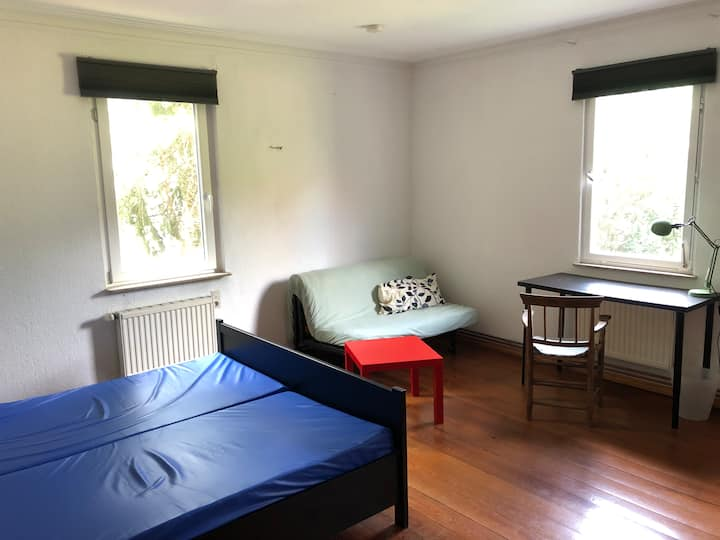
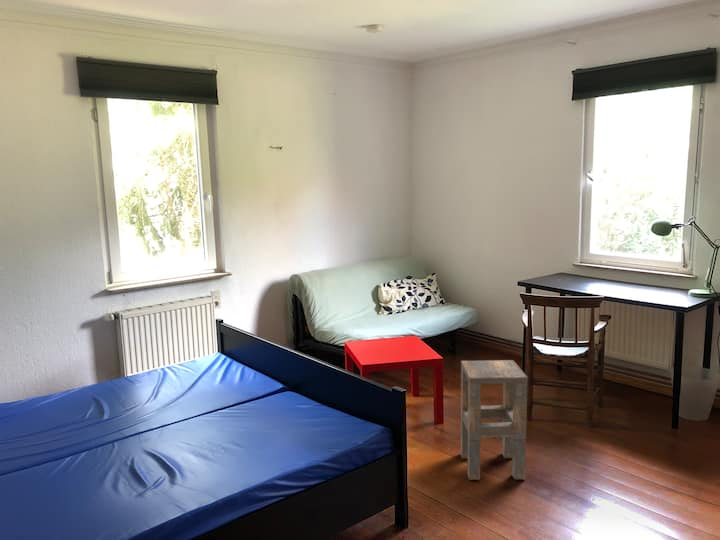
+ side table (492, 417)
